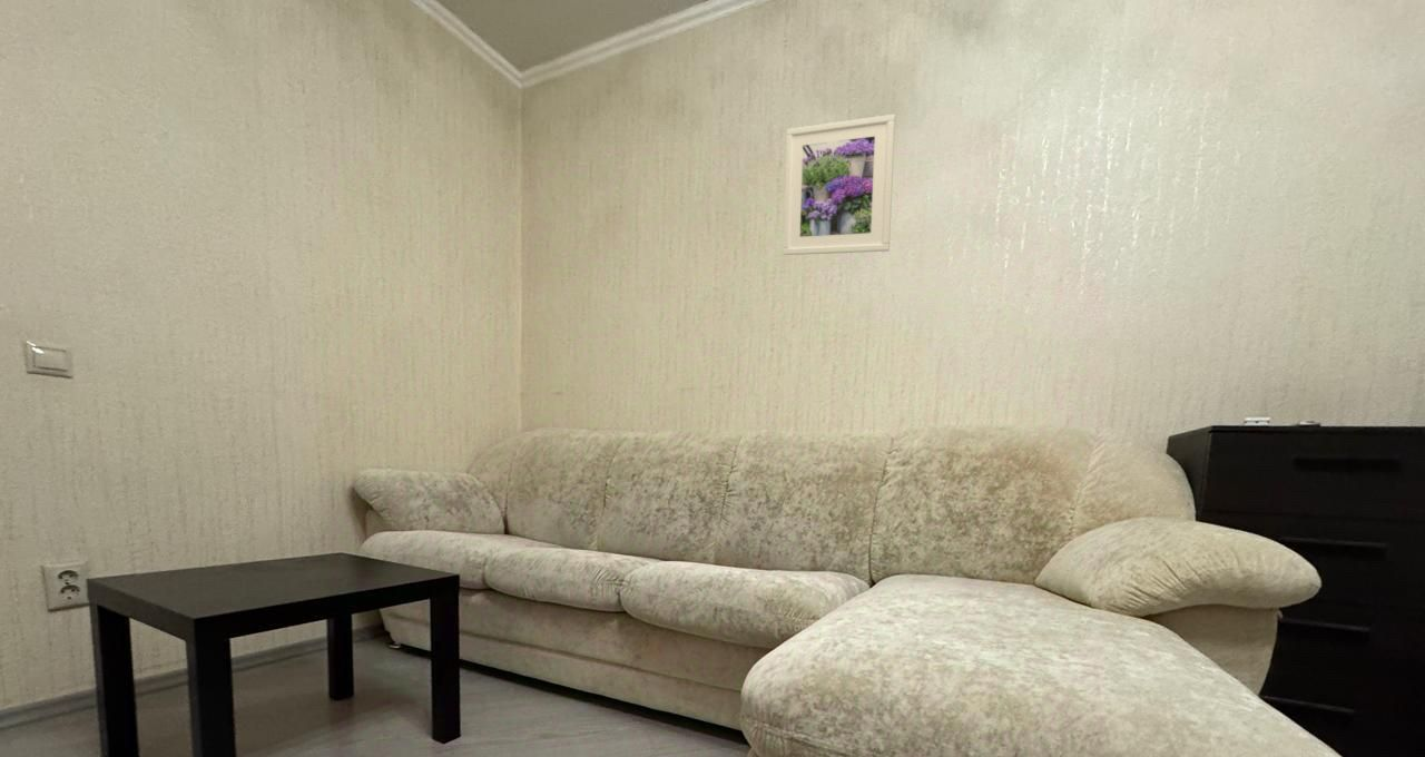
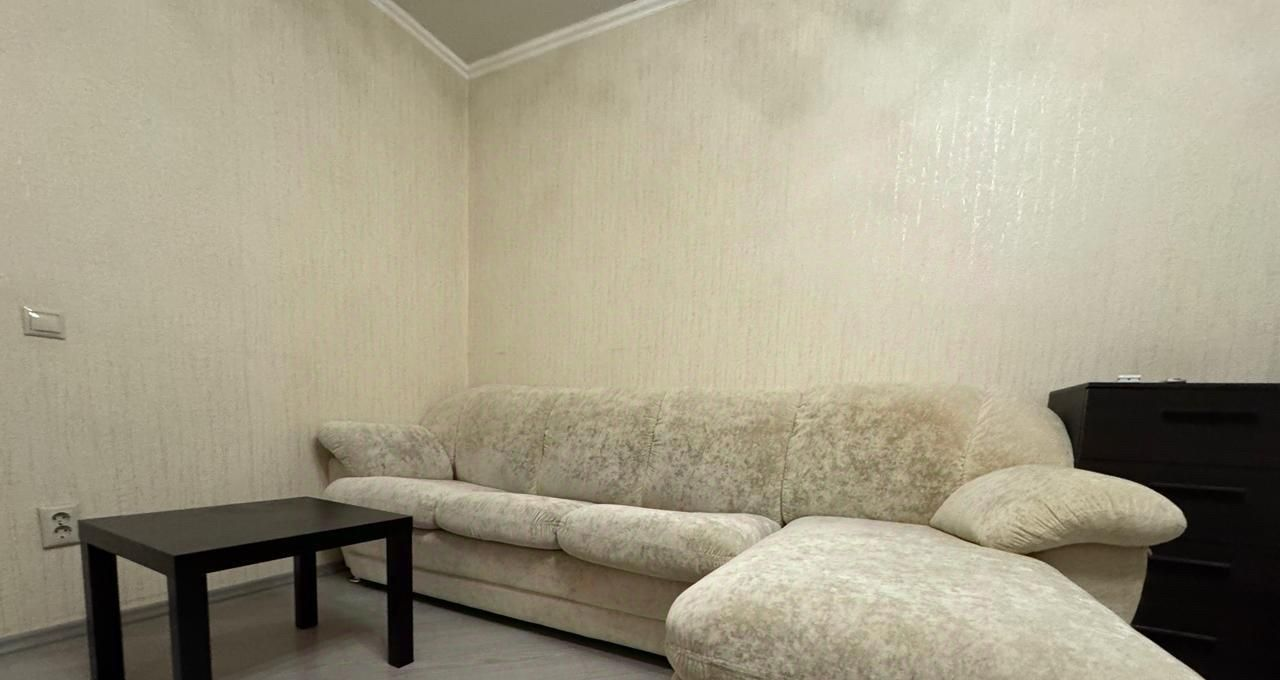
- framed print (836, 188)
